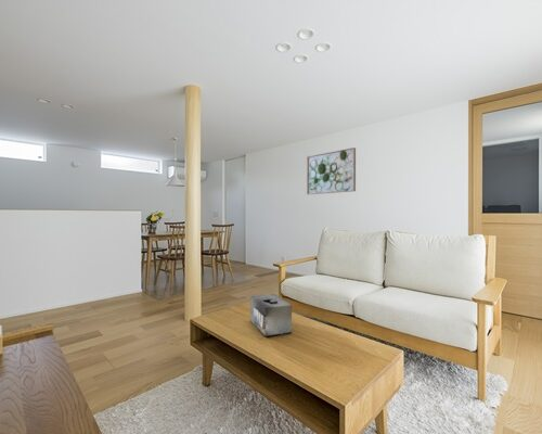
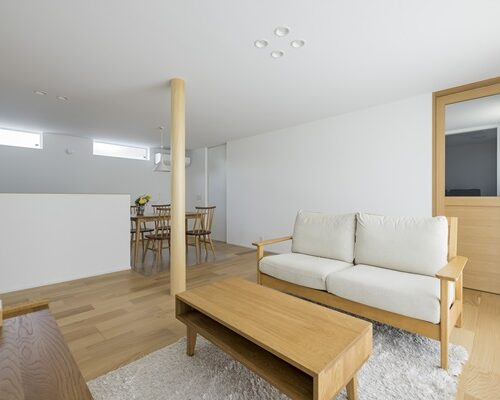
- tissue box (269, 312)
- wall art (328, 173)
